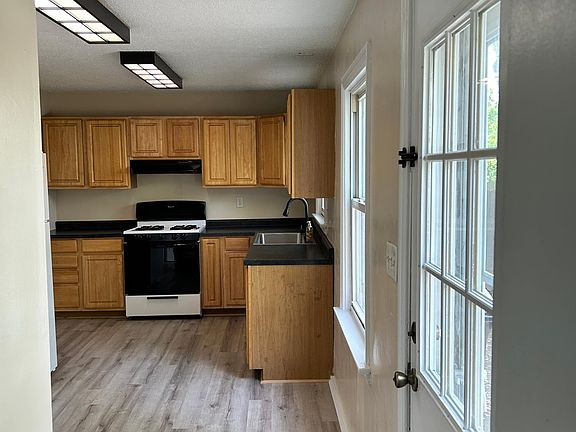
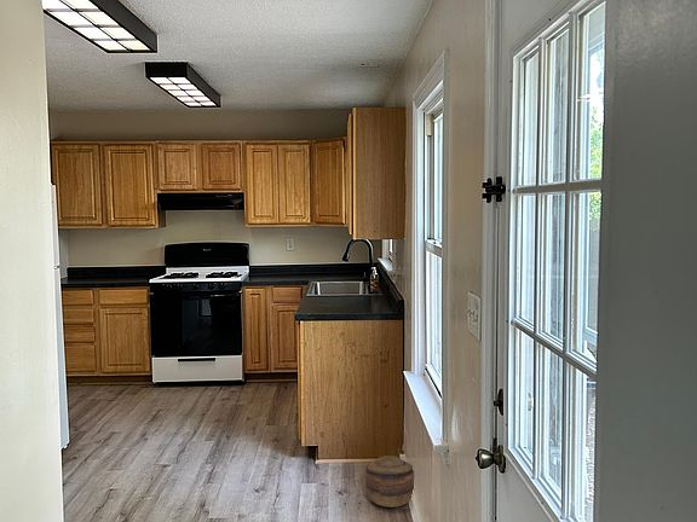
+ basket (390, 480)
